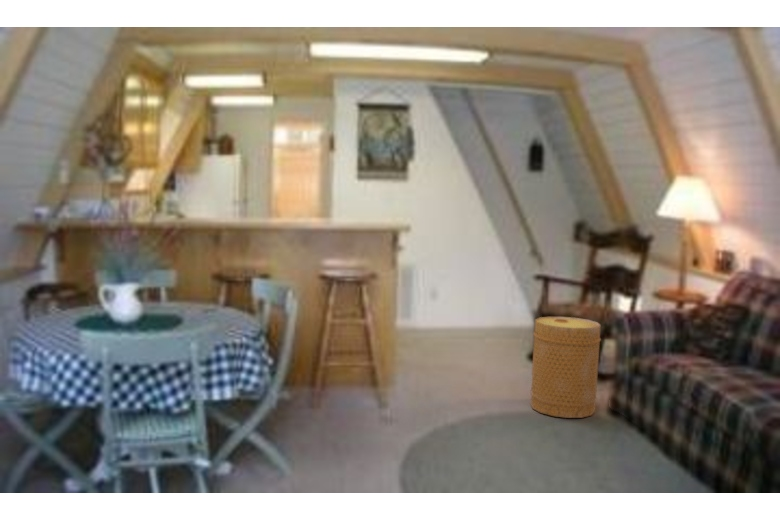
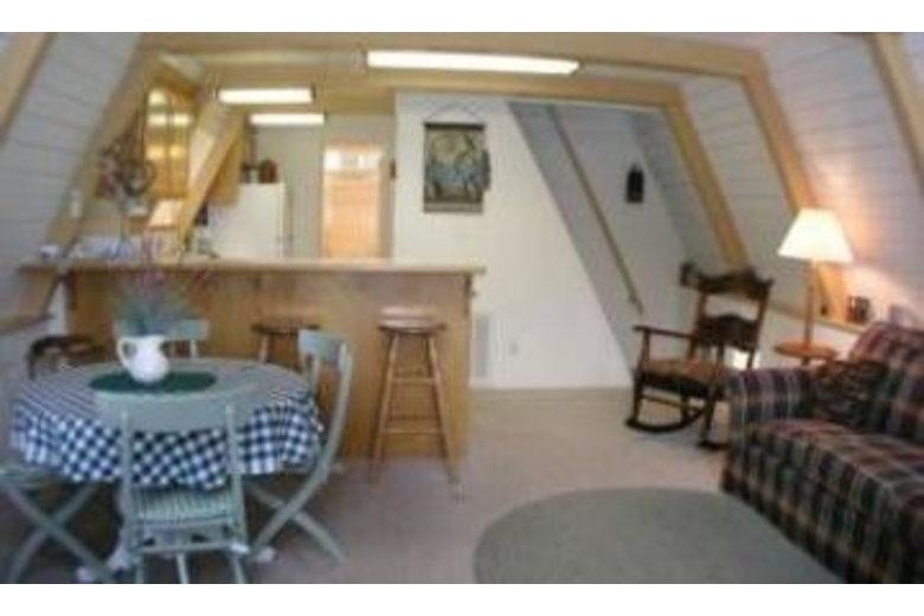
- basket (565, 365)
